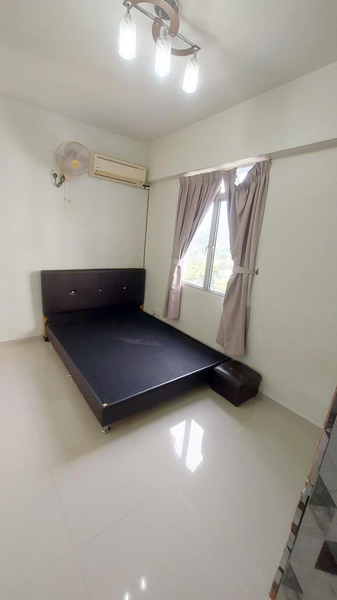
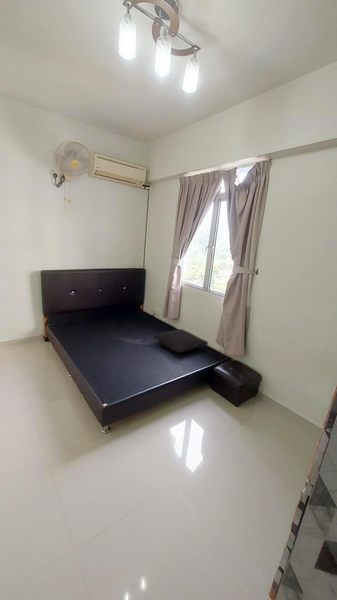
+ pillow (180, 340)
